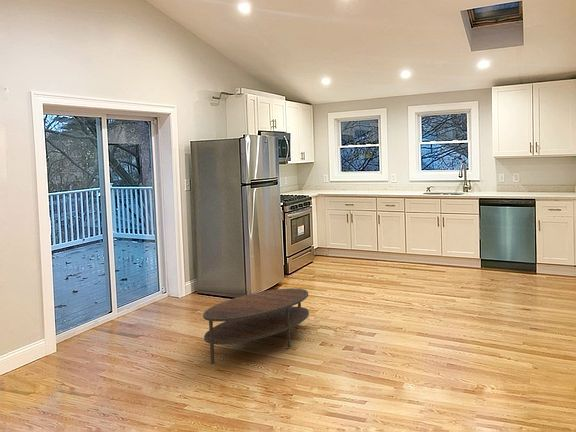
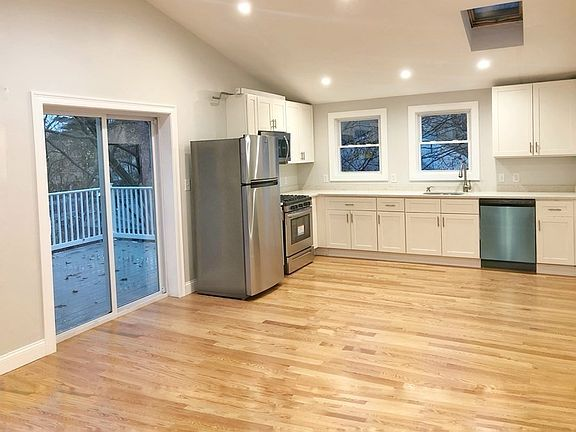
- coffee table (260, 321)
